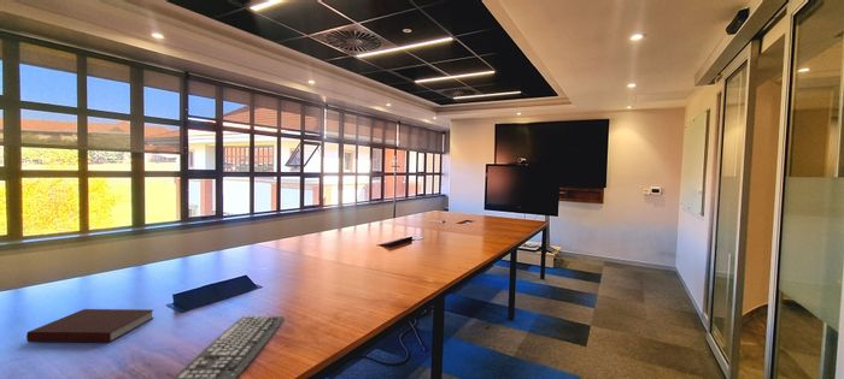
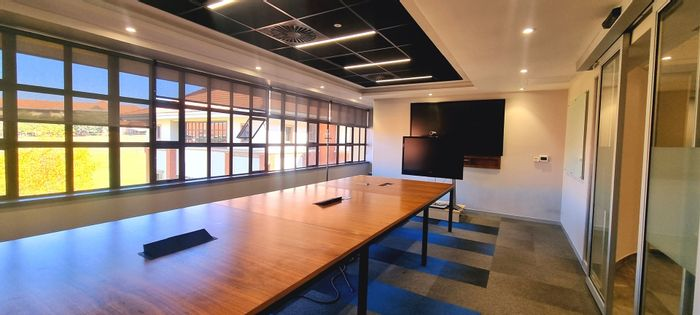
- keyboard (235, 345)
- notebook (95, 324)
